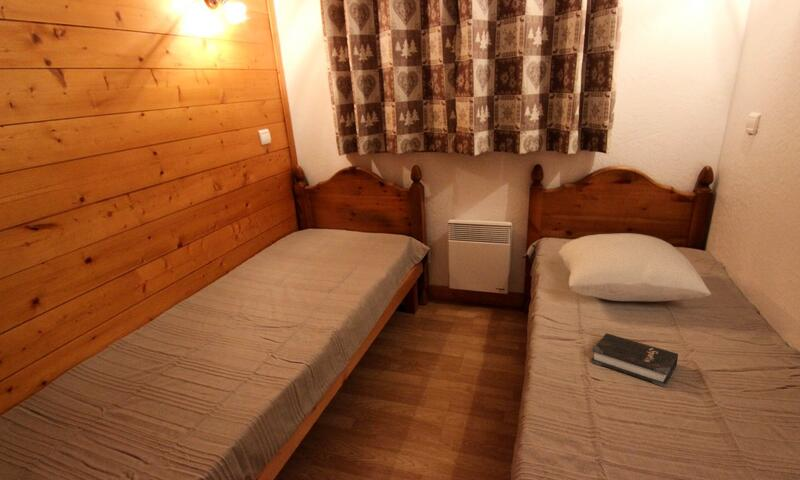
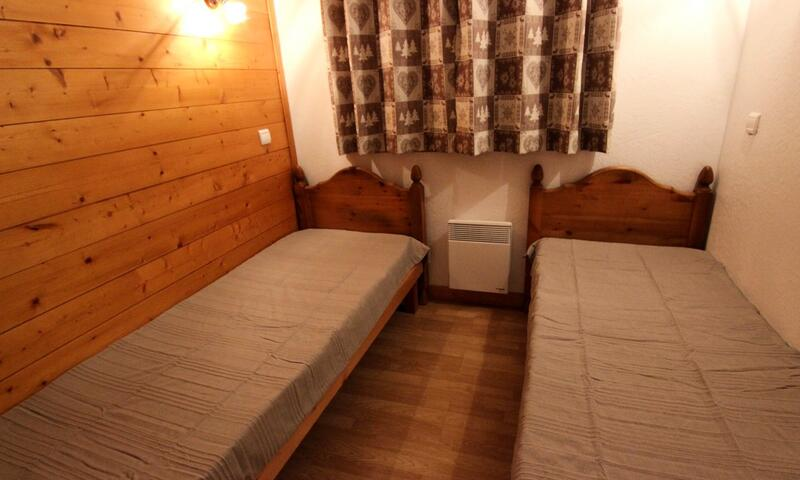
- hardback book (633, 357)
- pillow (622, 265)
